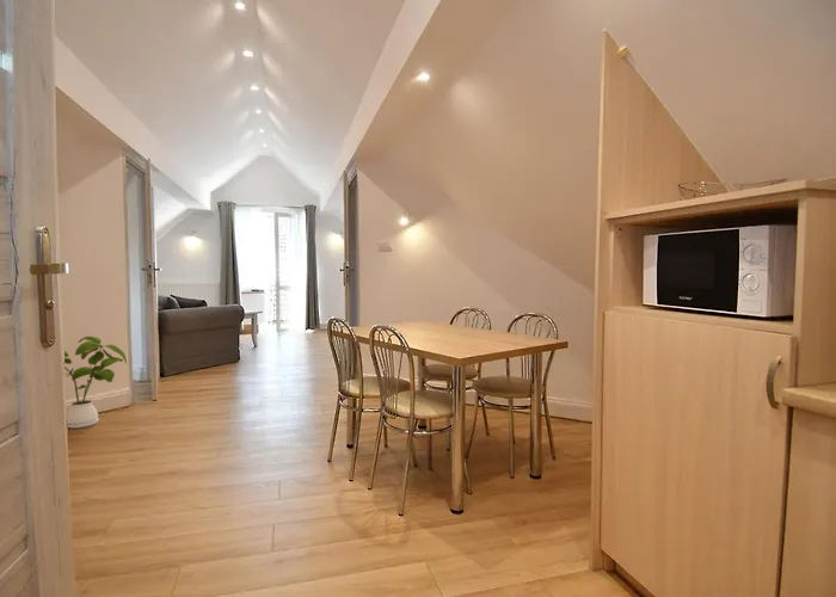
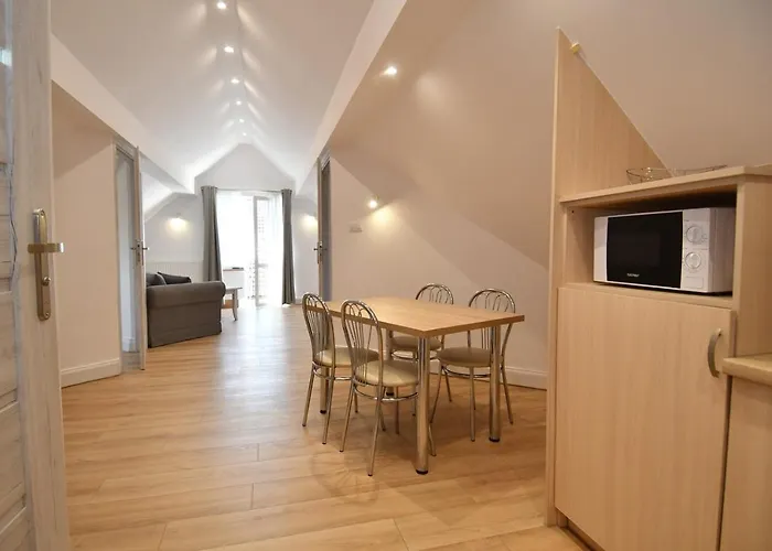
- house plant (91, 380)
